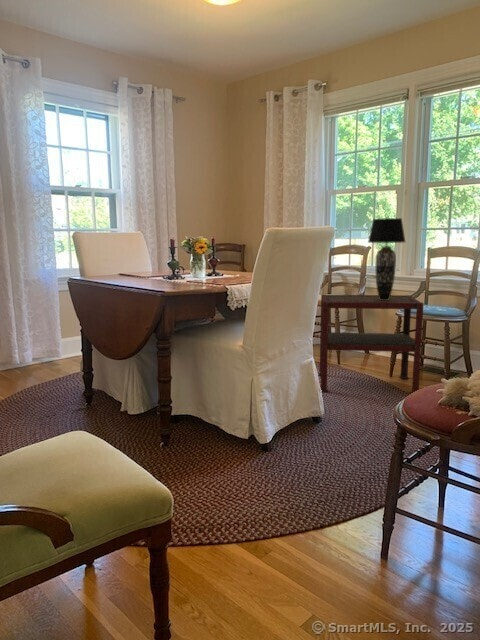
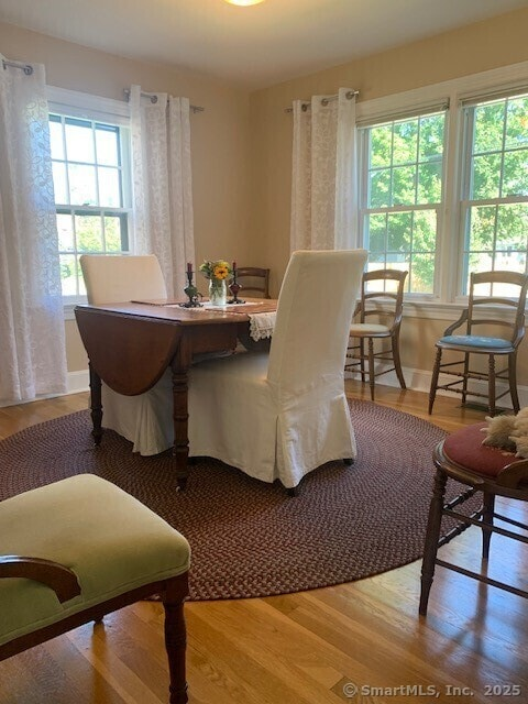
- side table (367, 341)
- table lamp (385, 258)
